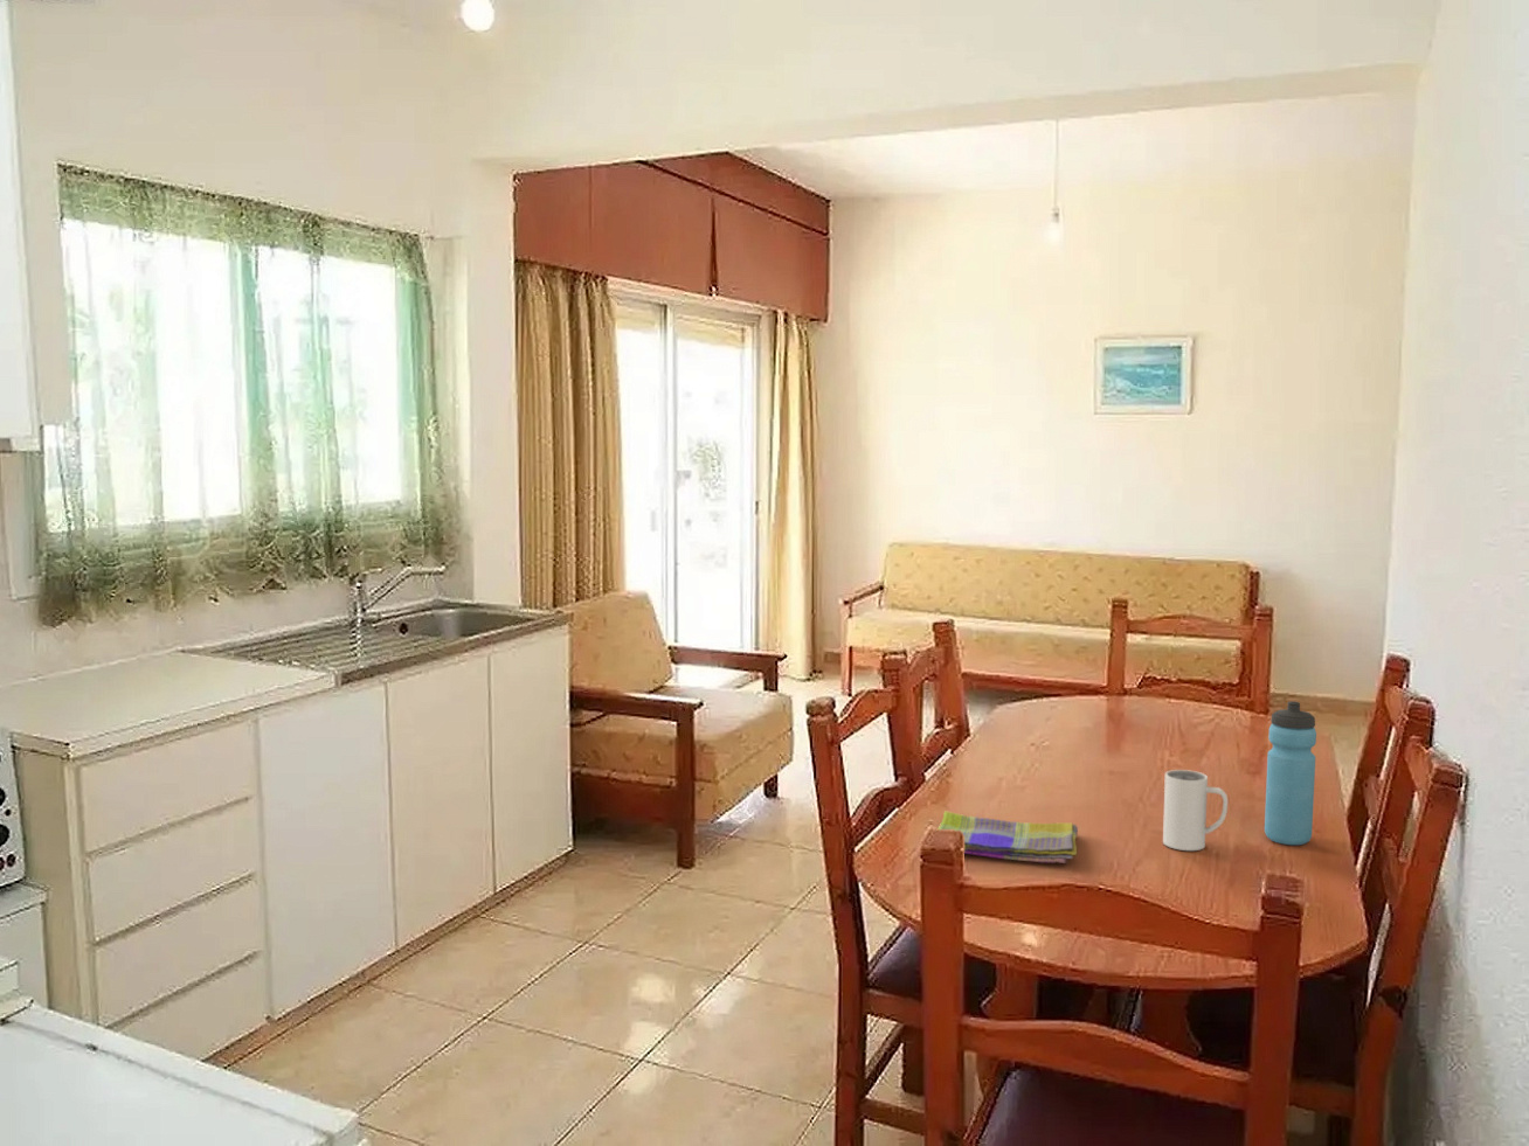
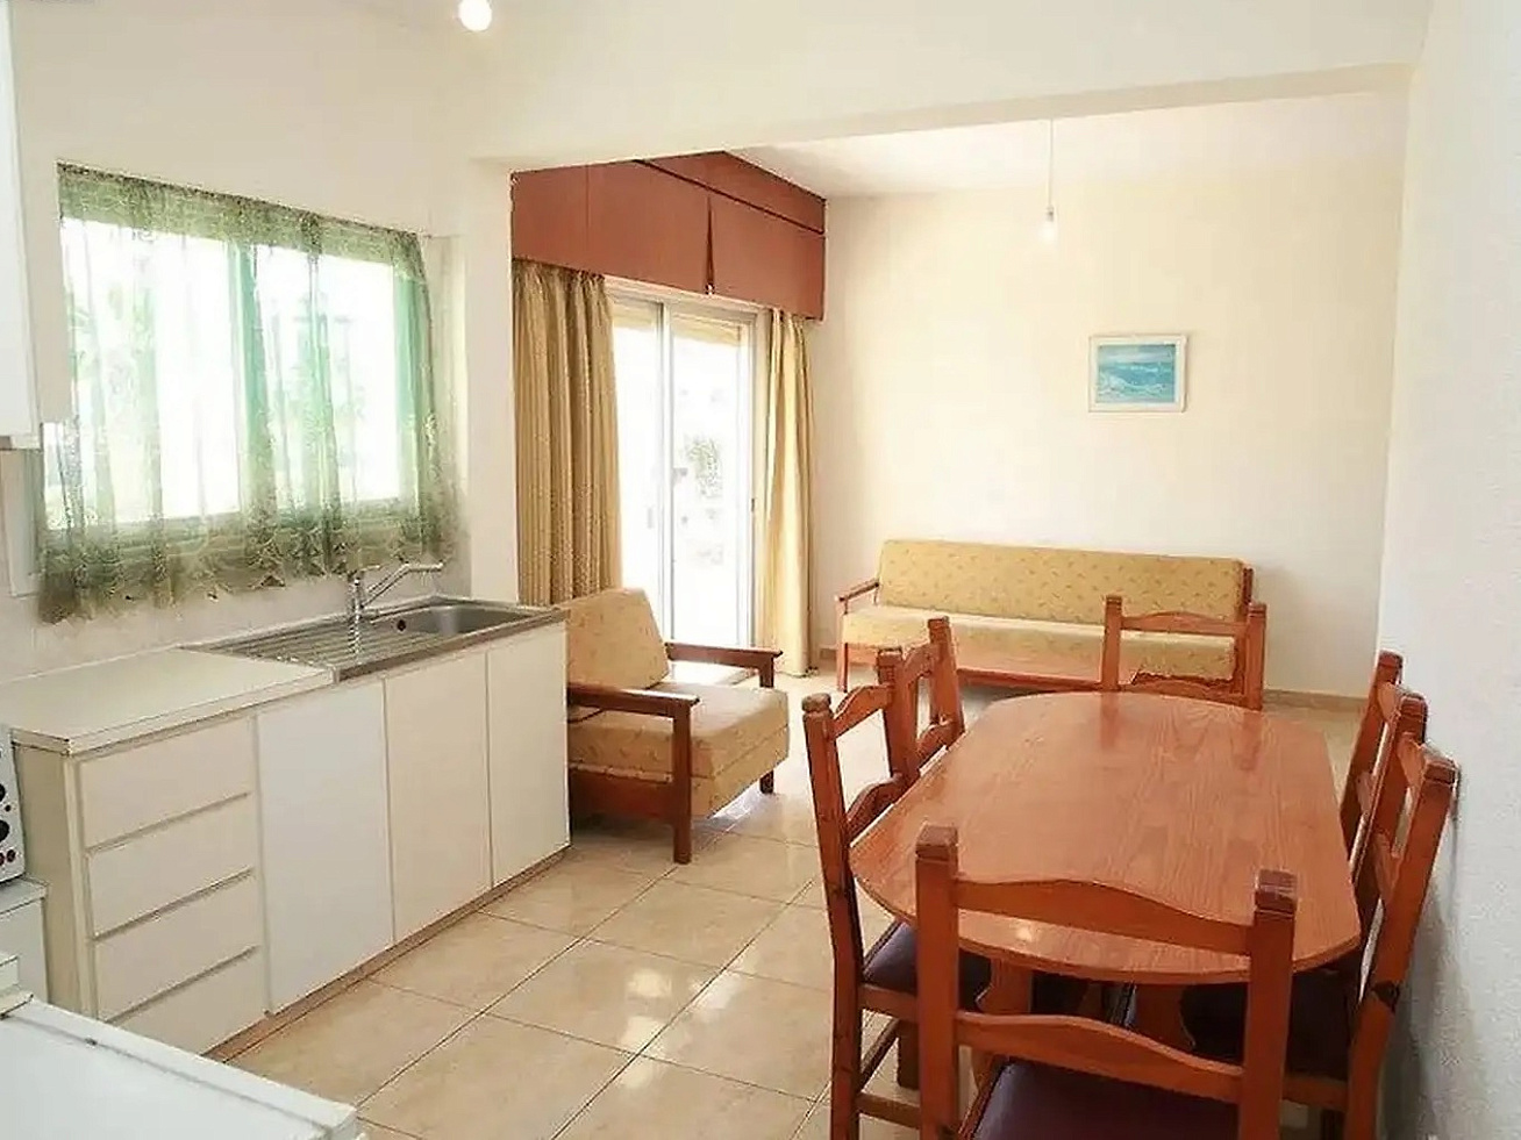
- mug (1194, 810)
- dish towel (1005, 835)
- water bottle (1291, 770)
